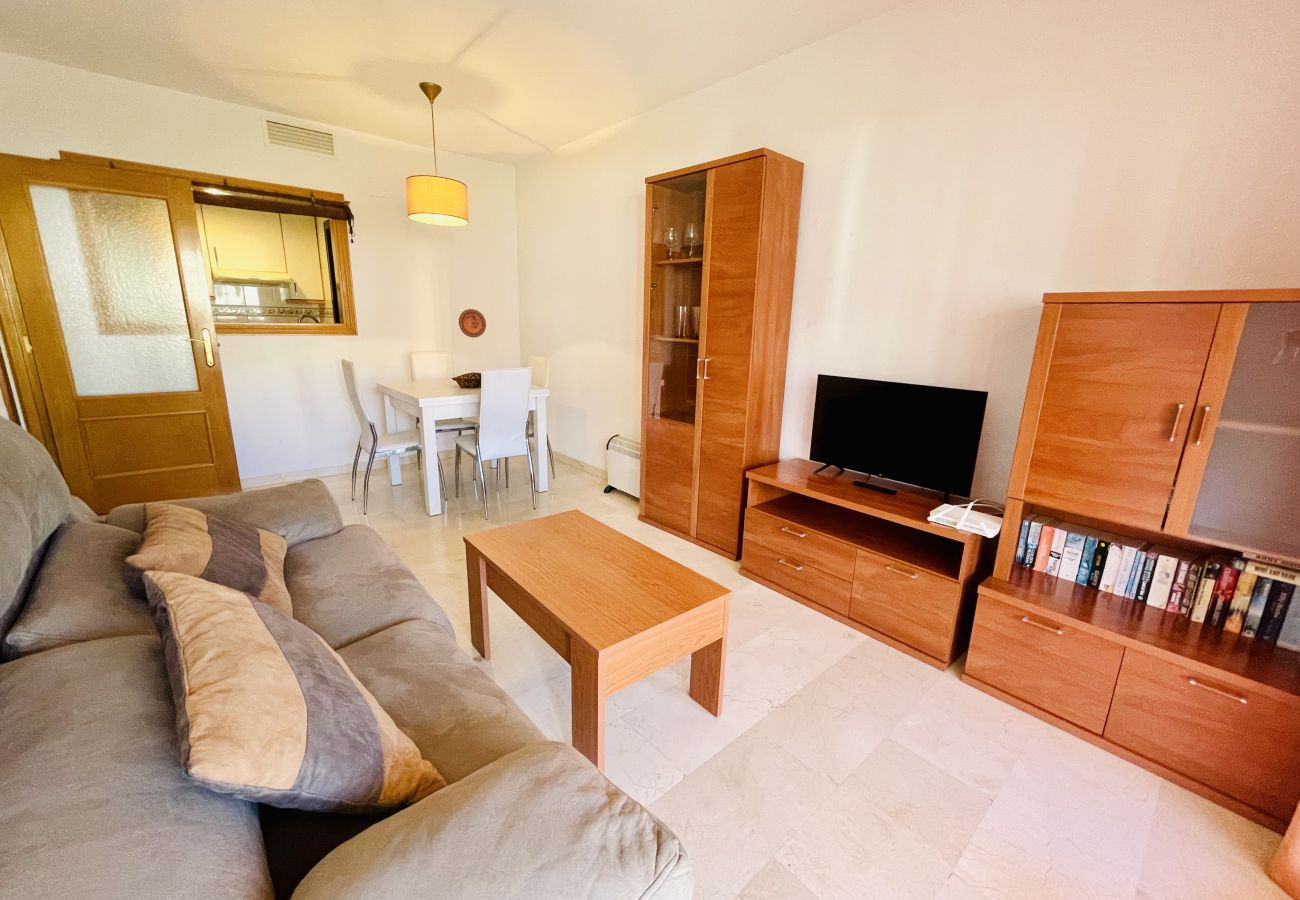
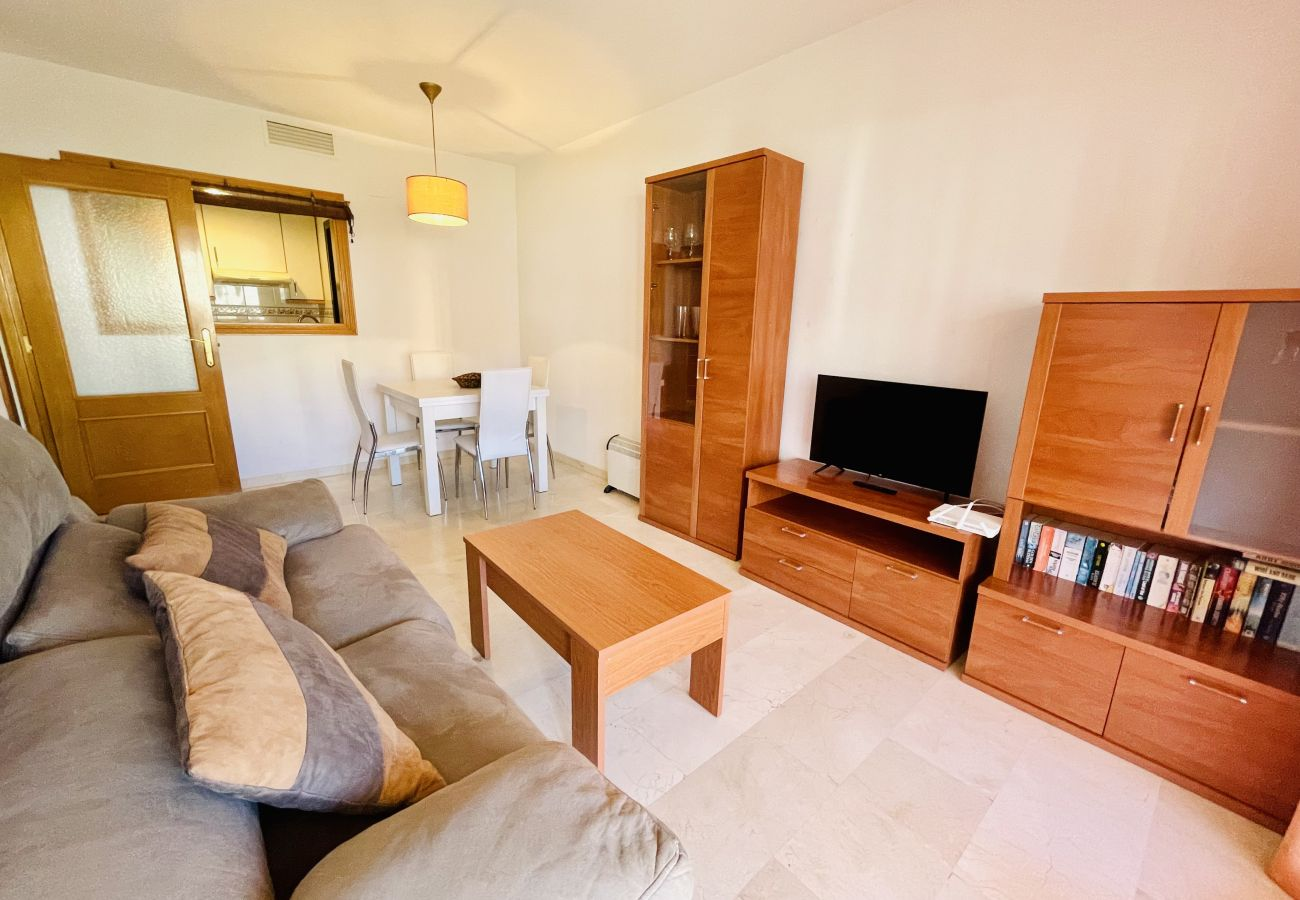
- decorative plate (472, 323)
